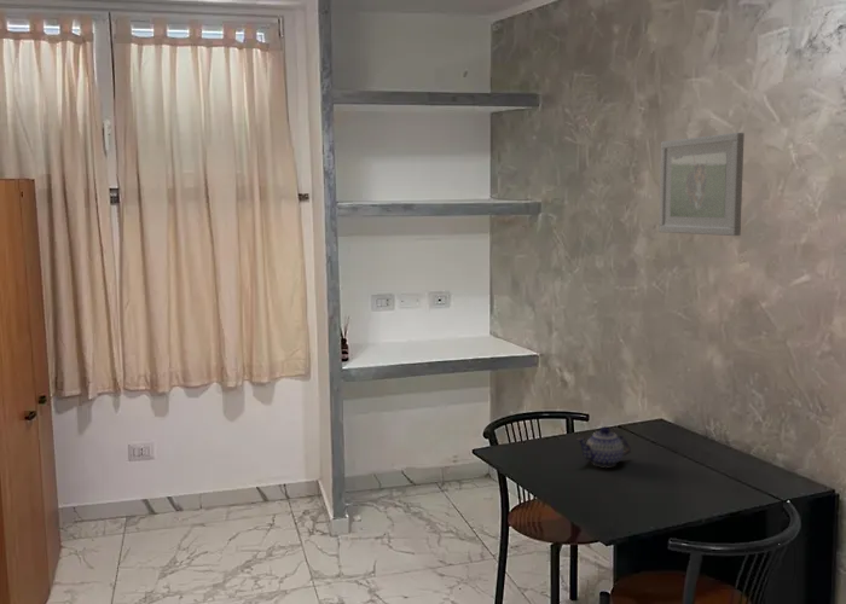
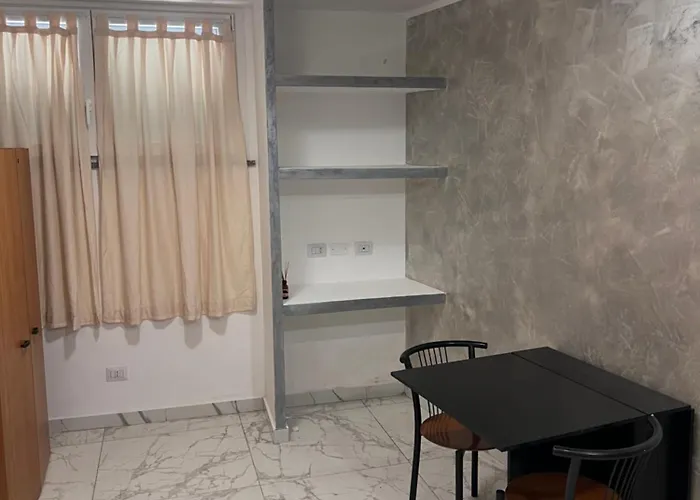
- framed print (697, 186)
- teapot (603, 445)
